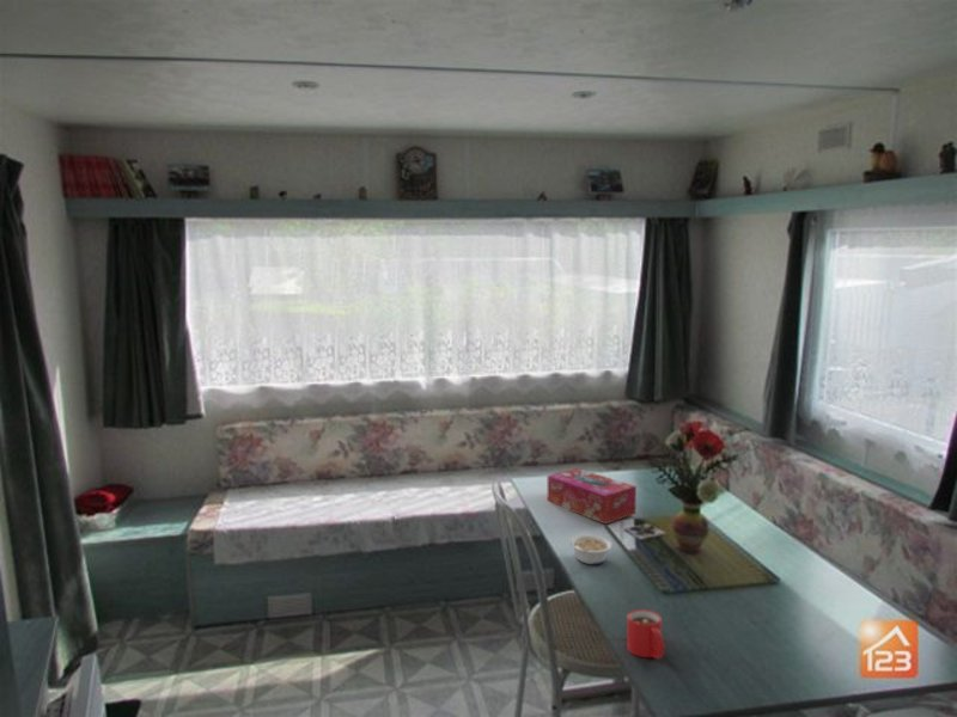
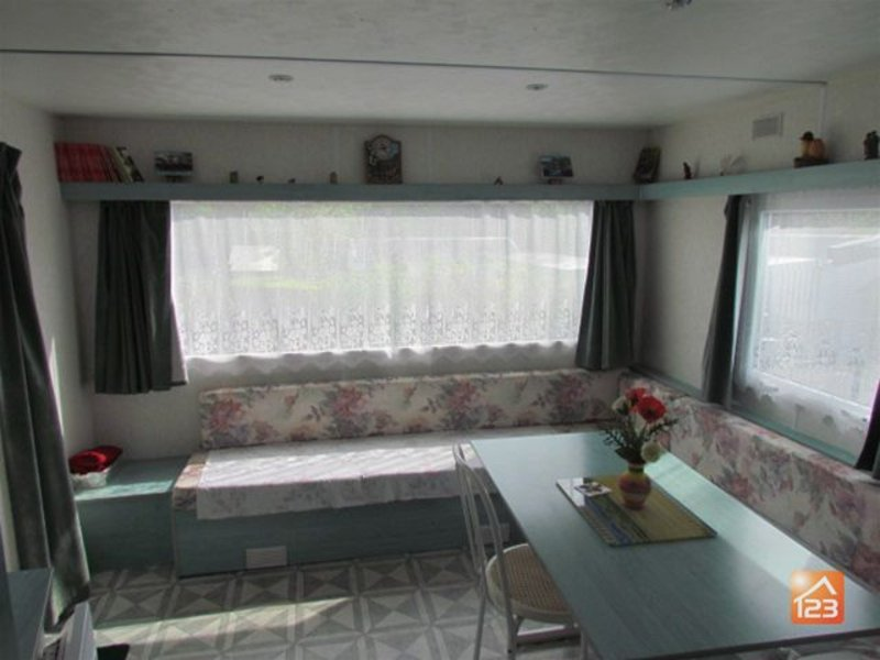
- tissue box (590, 494)
- legume (591, 550)
- mug (648, 637)
